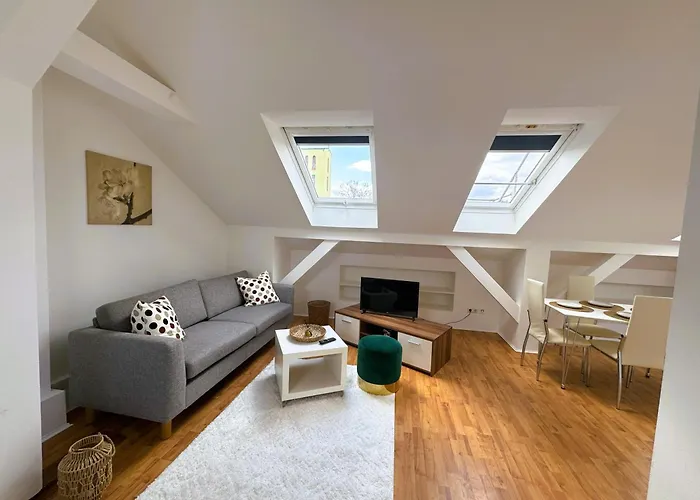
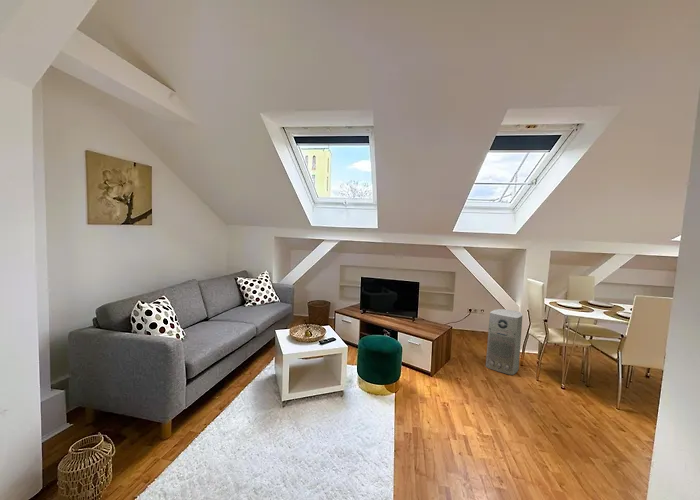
+ air purifier (505, 339)
